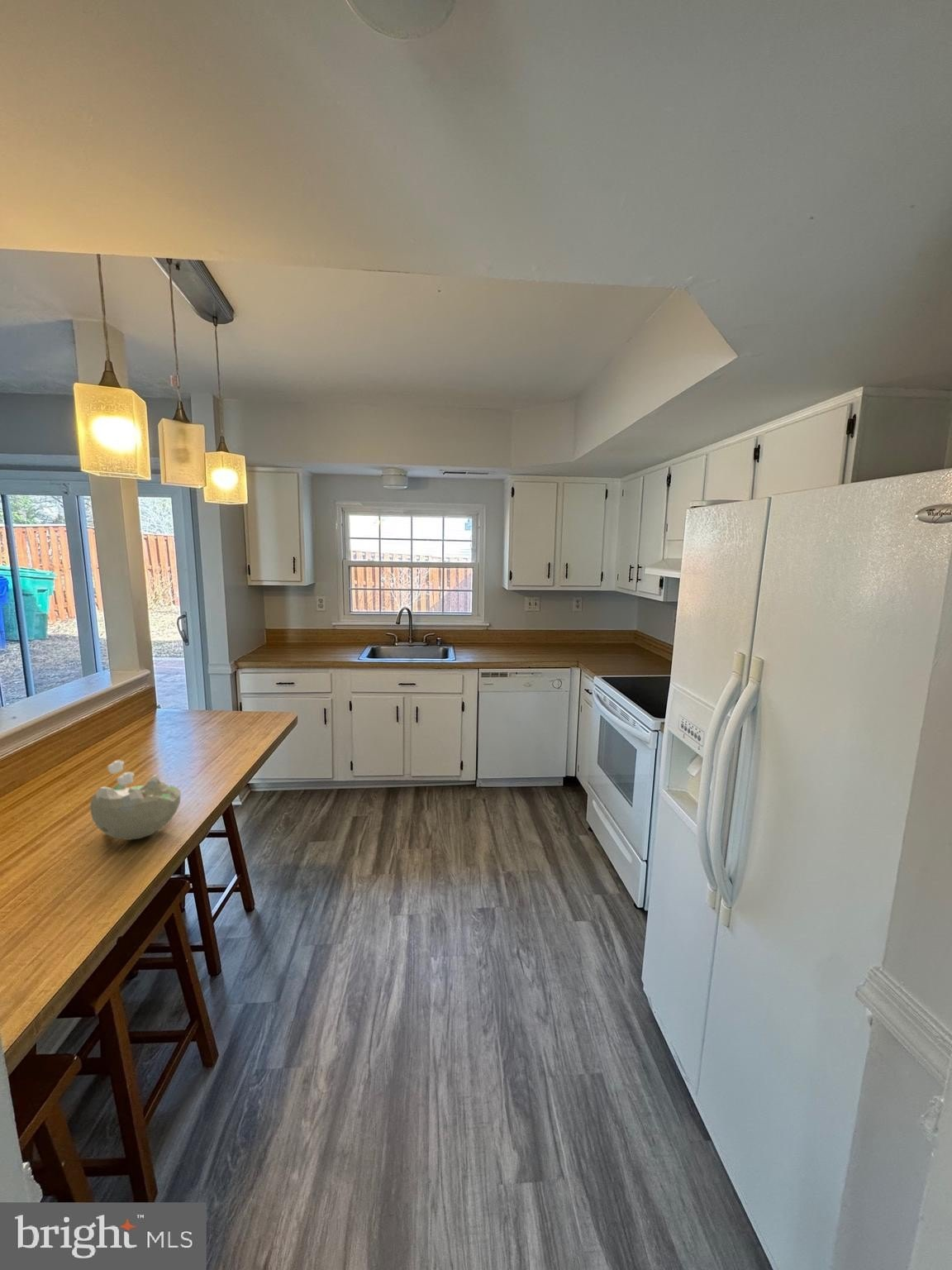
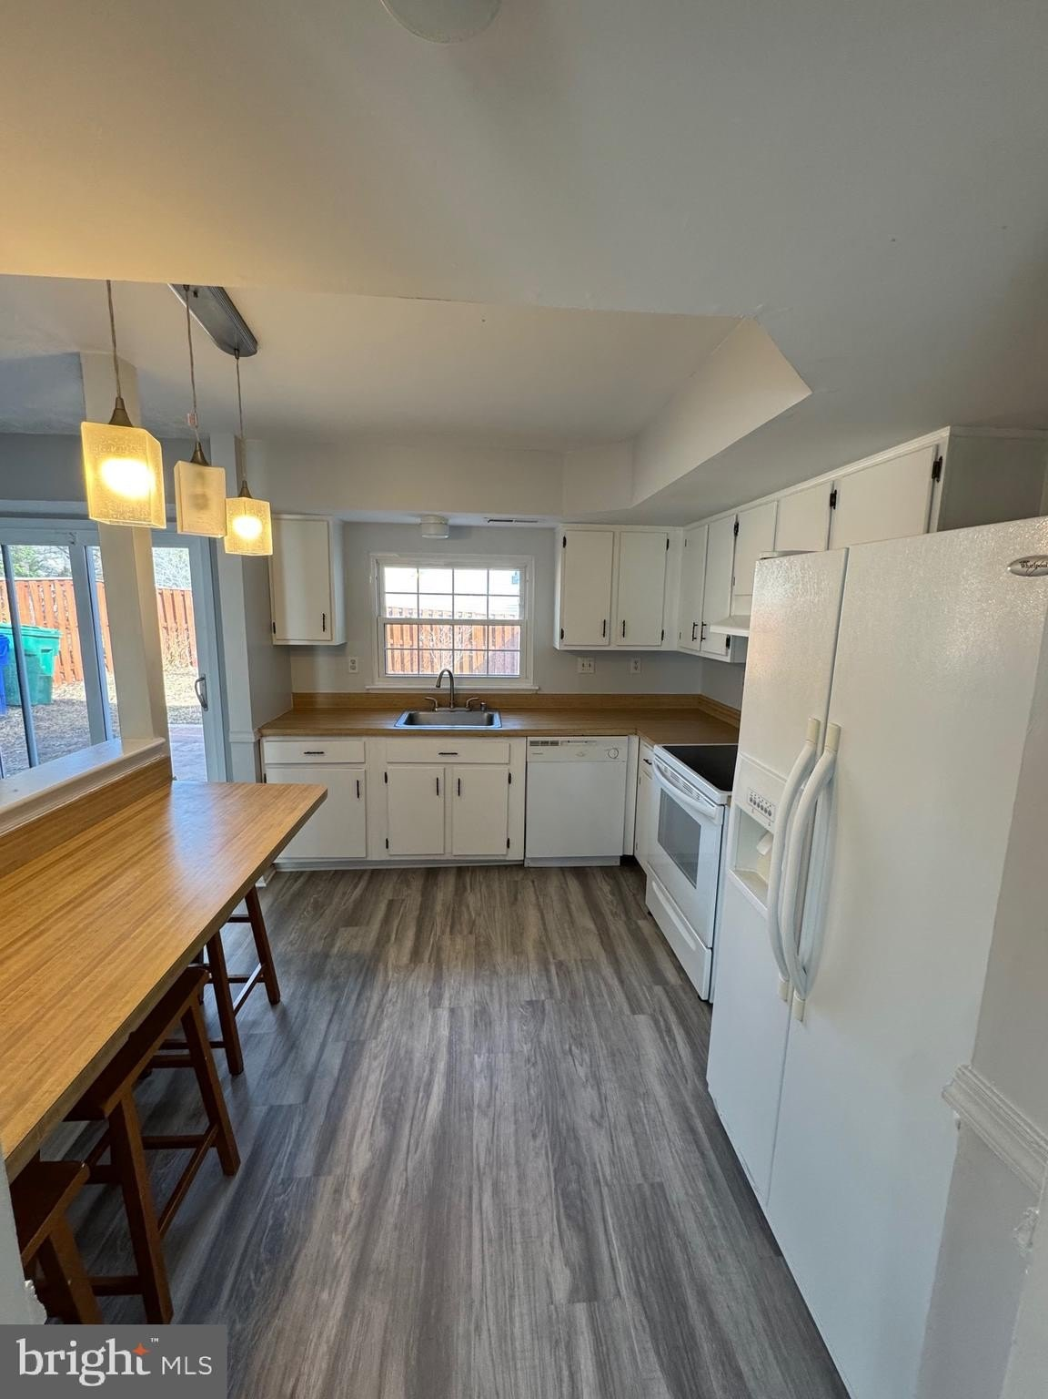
- bowl (136, 800)
